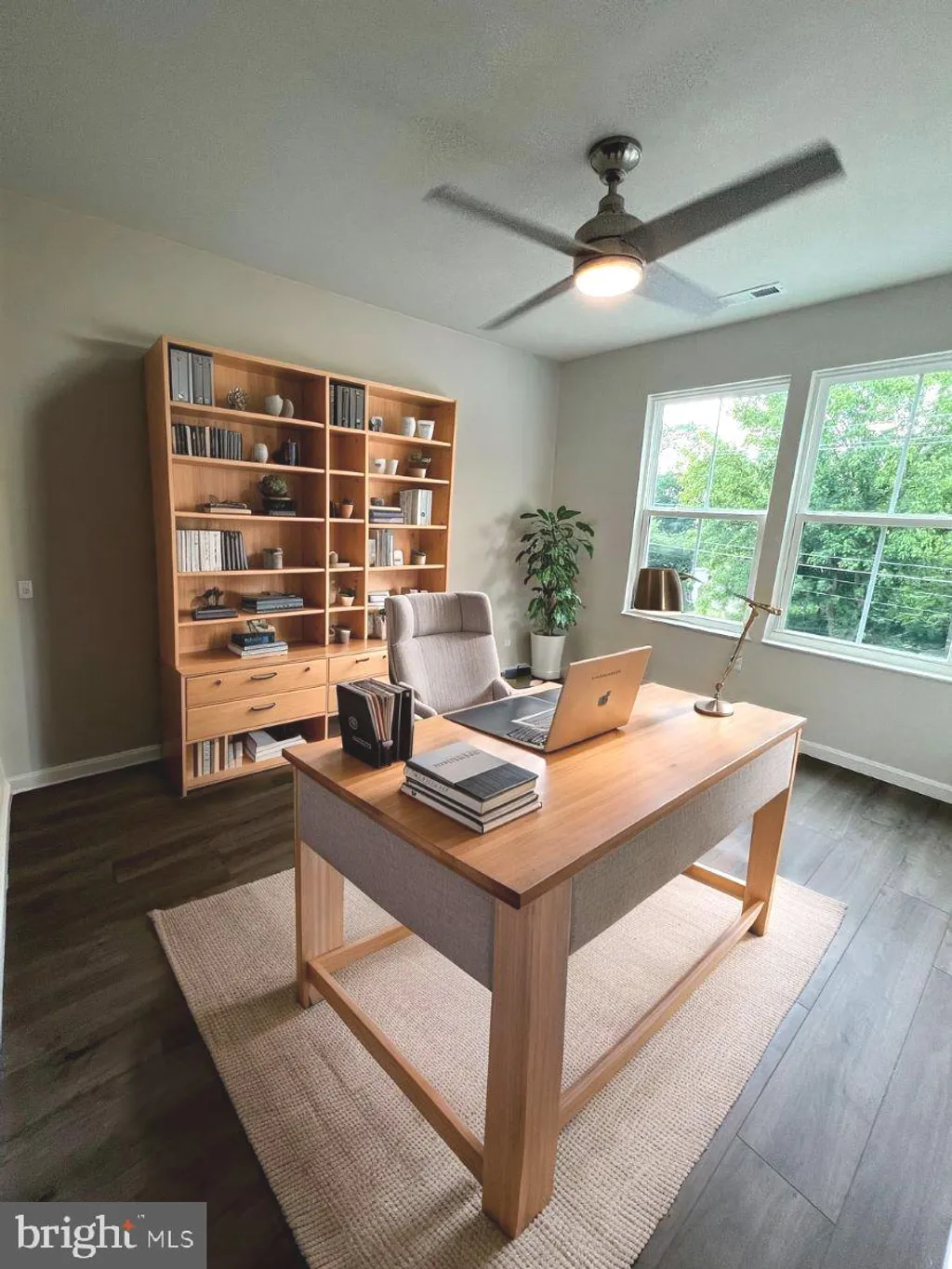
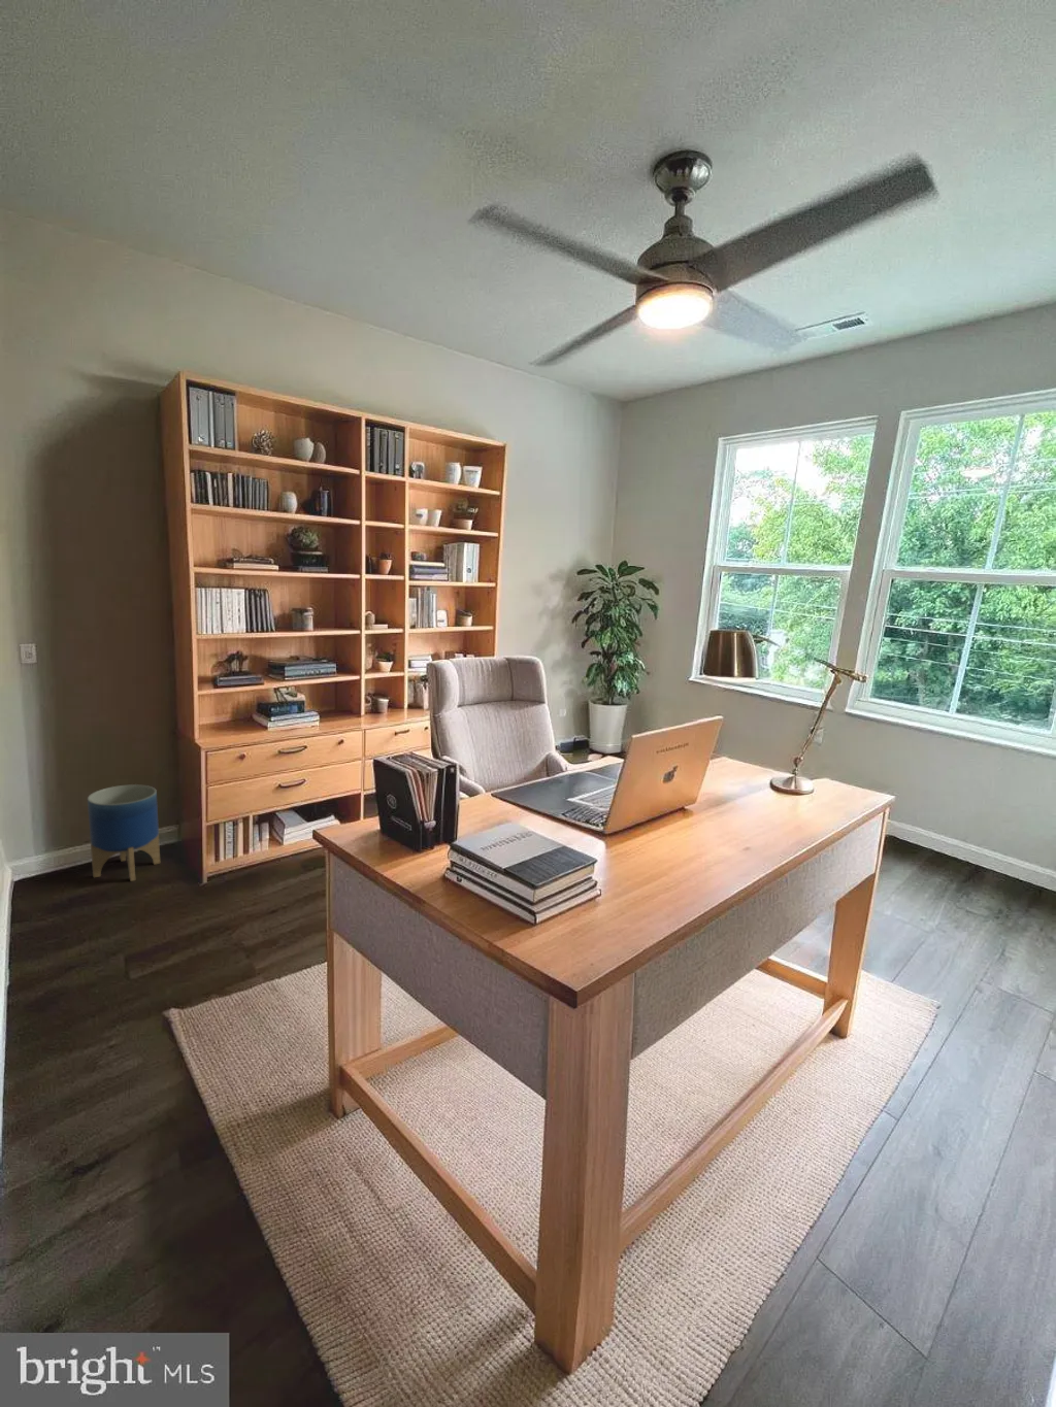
+ planter (124, 832)
